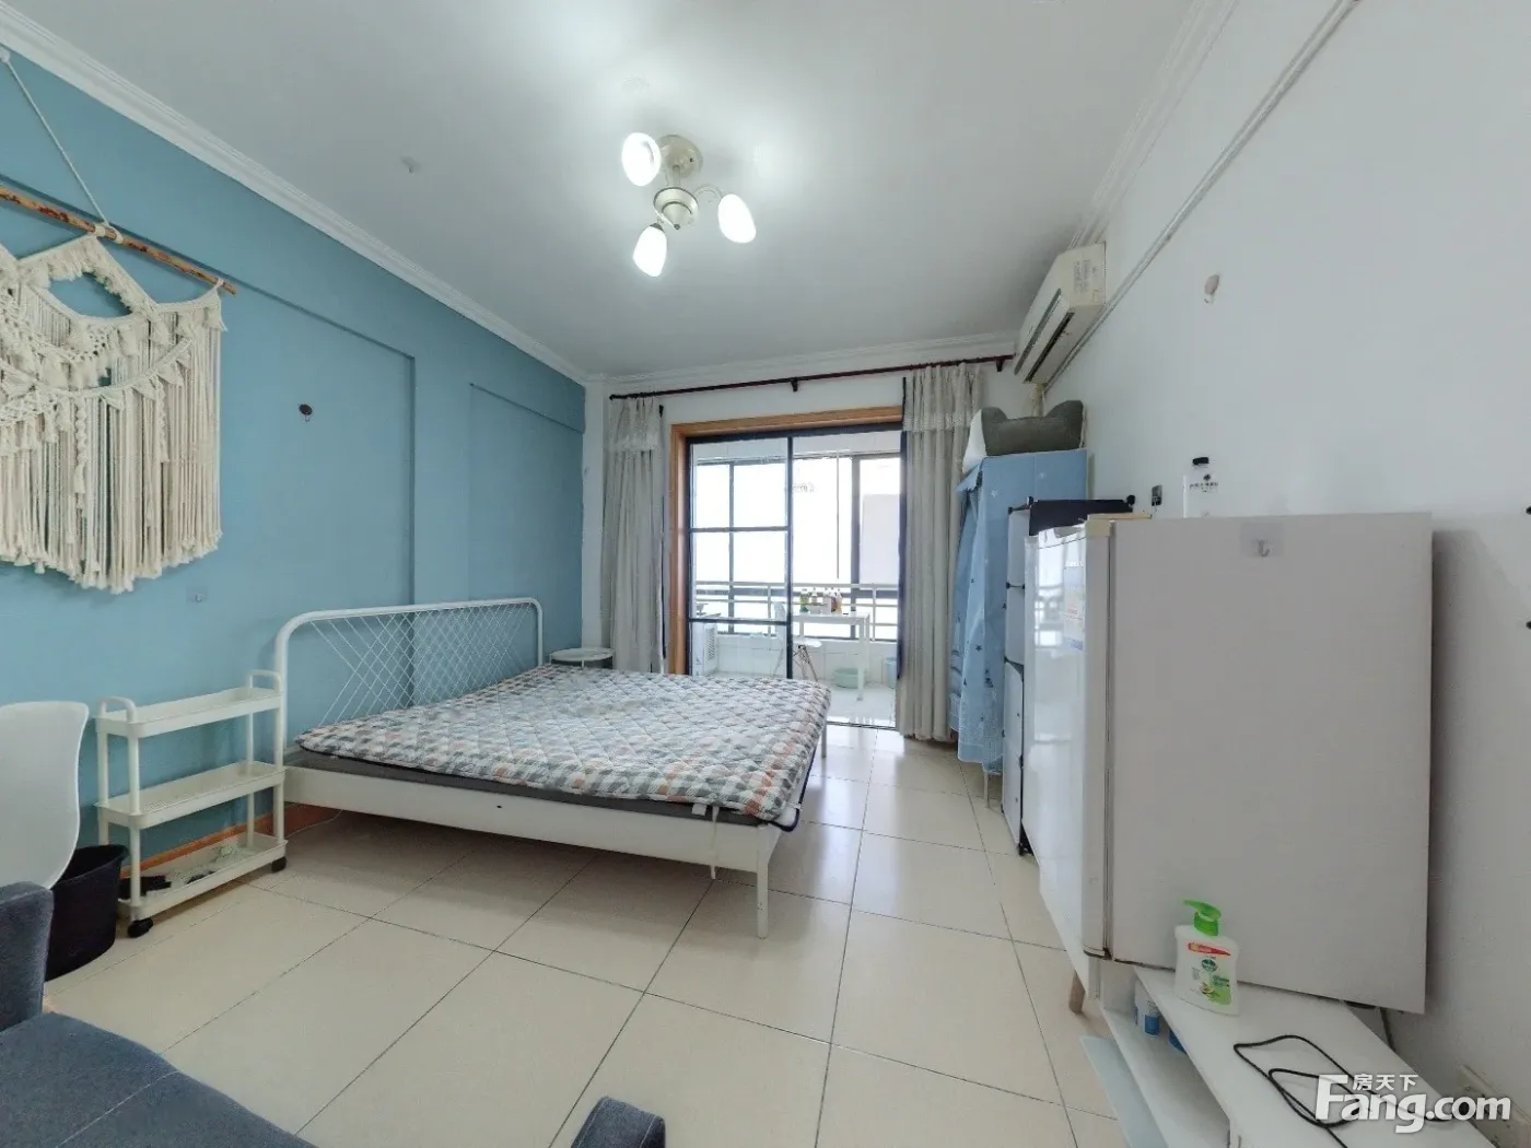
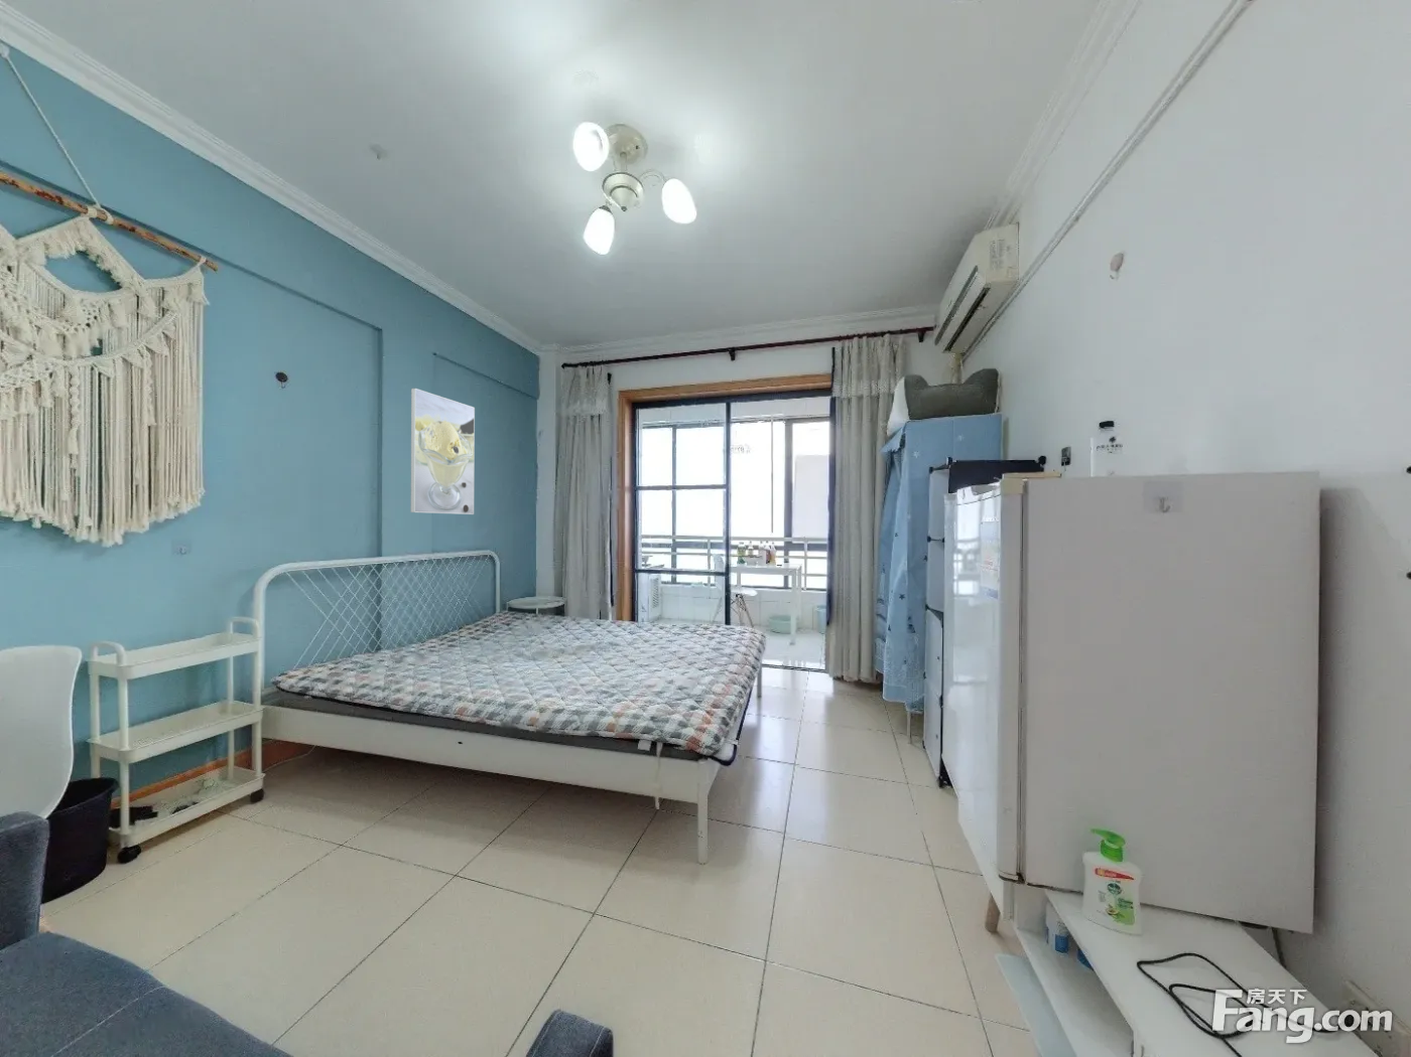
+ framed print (444, 456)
